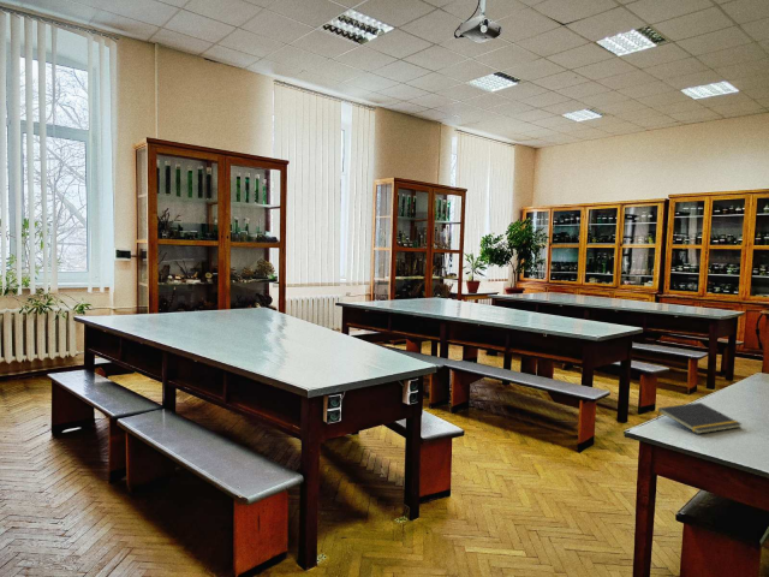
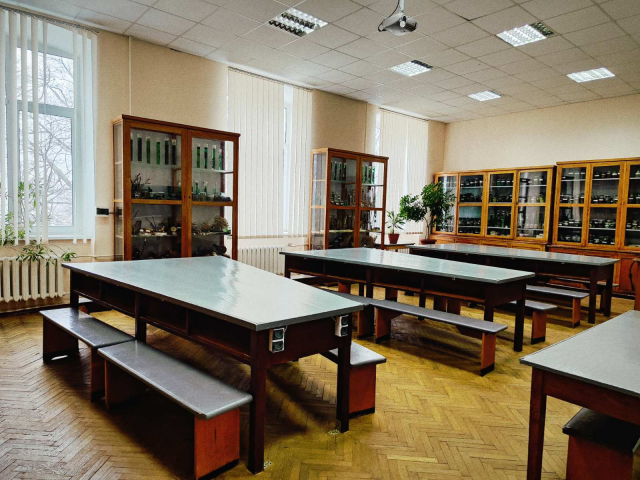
- notepad (698, 417)
